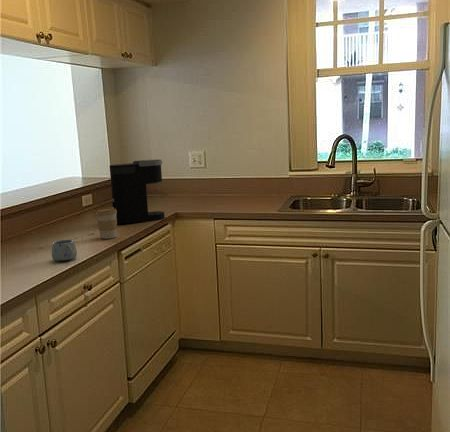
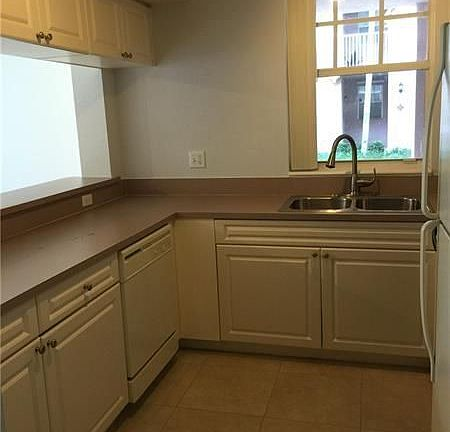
- mug (65, 251)
- coffee maker (138, 190)
- coffee cup (107, 222)
